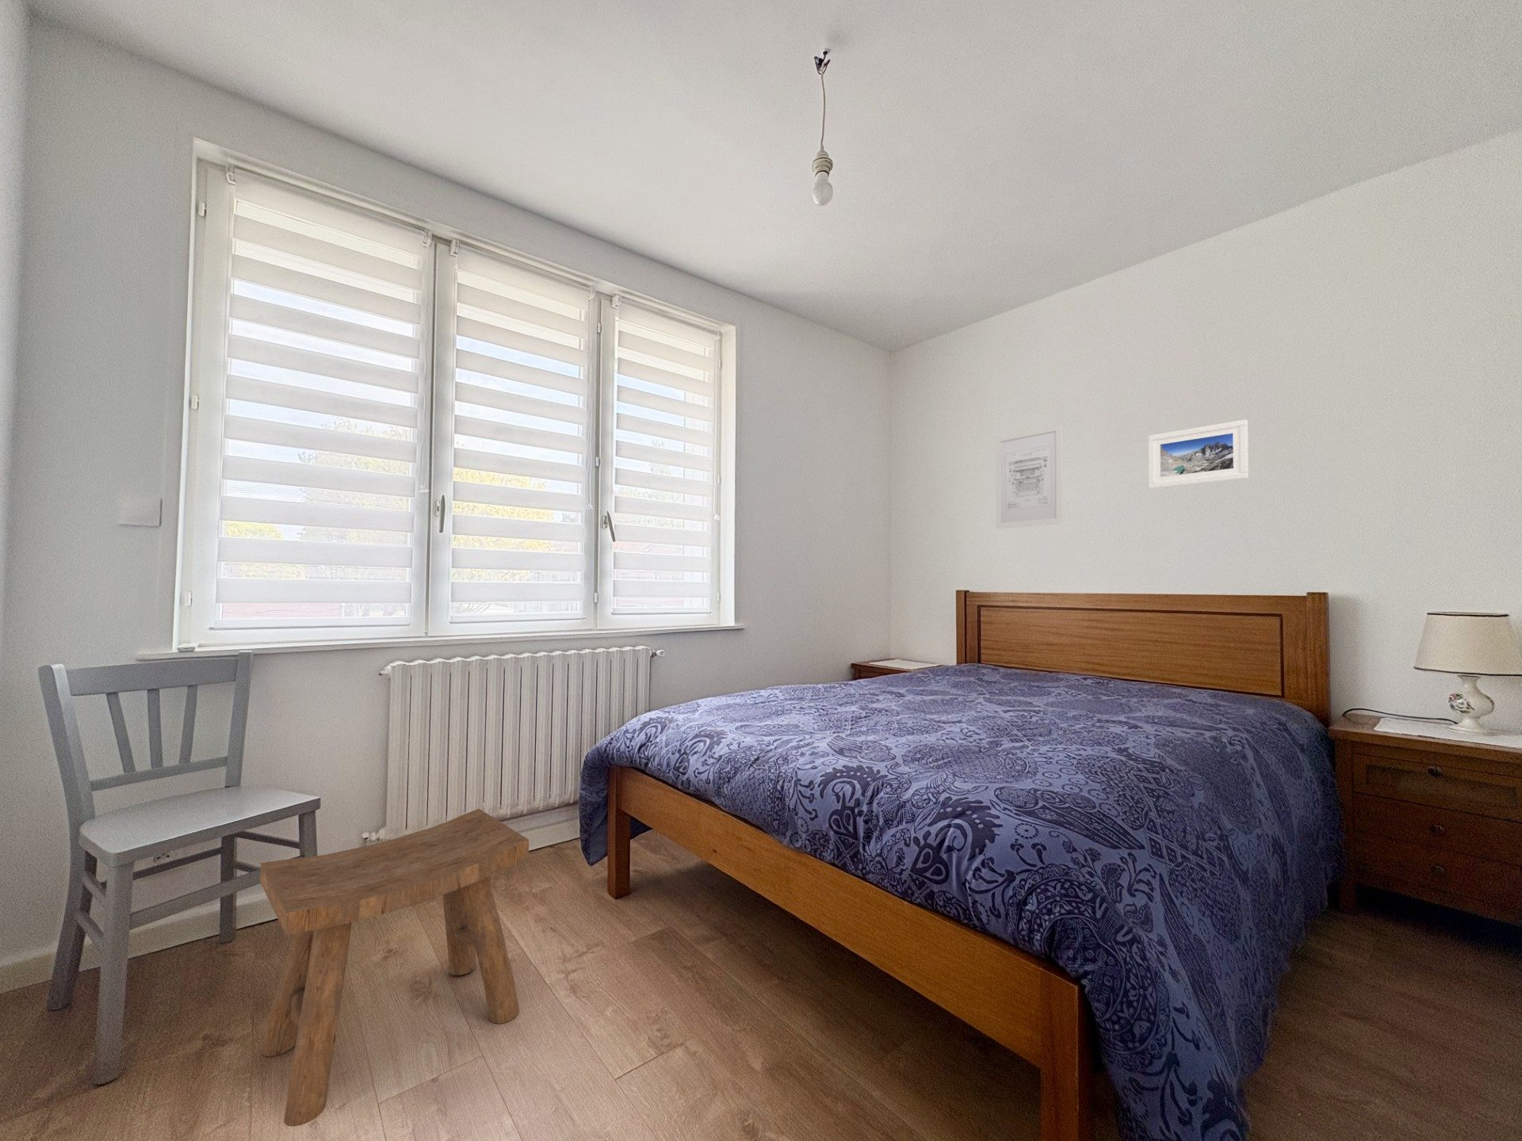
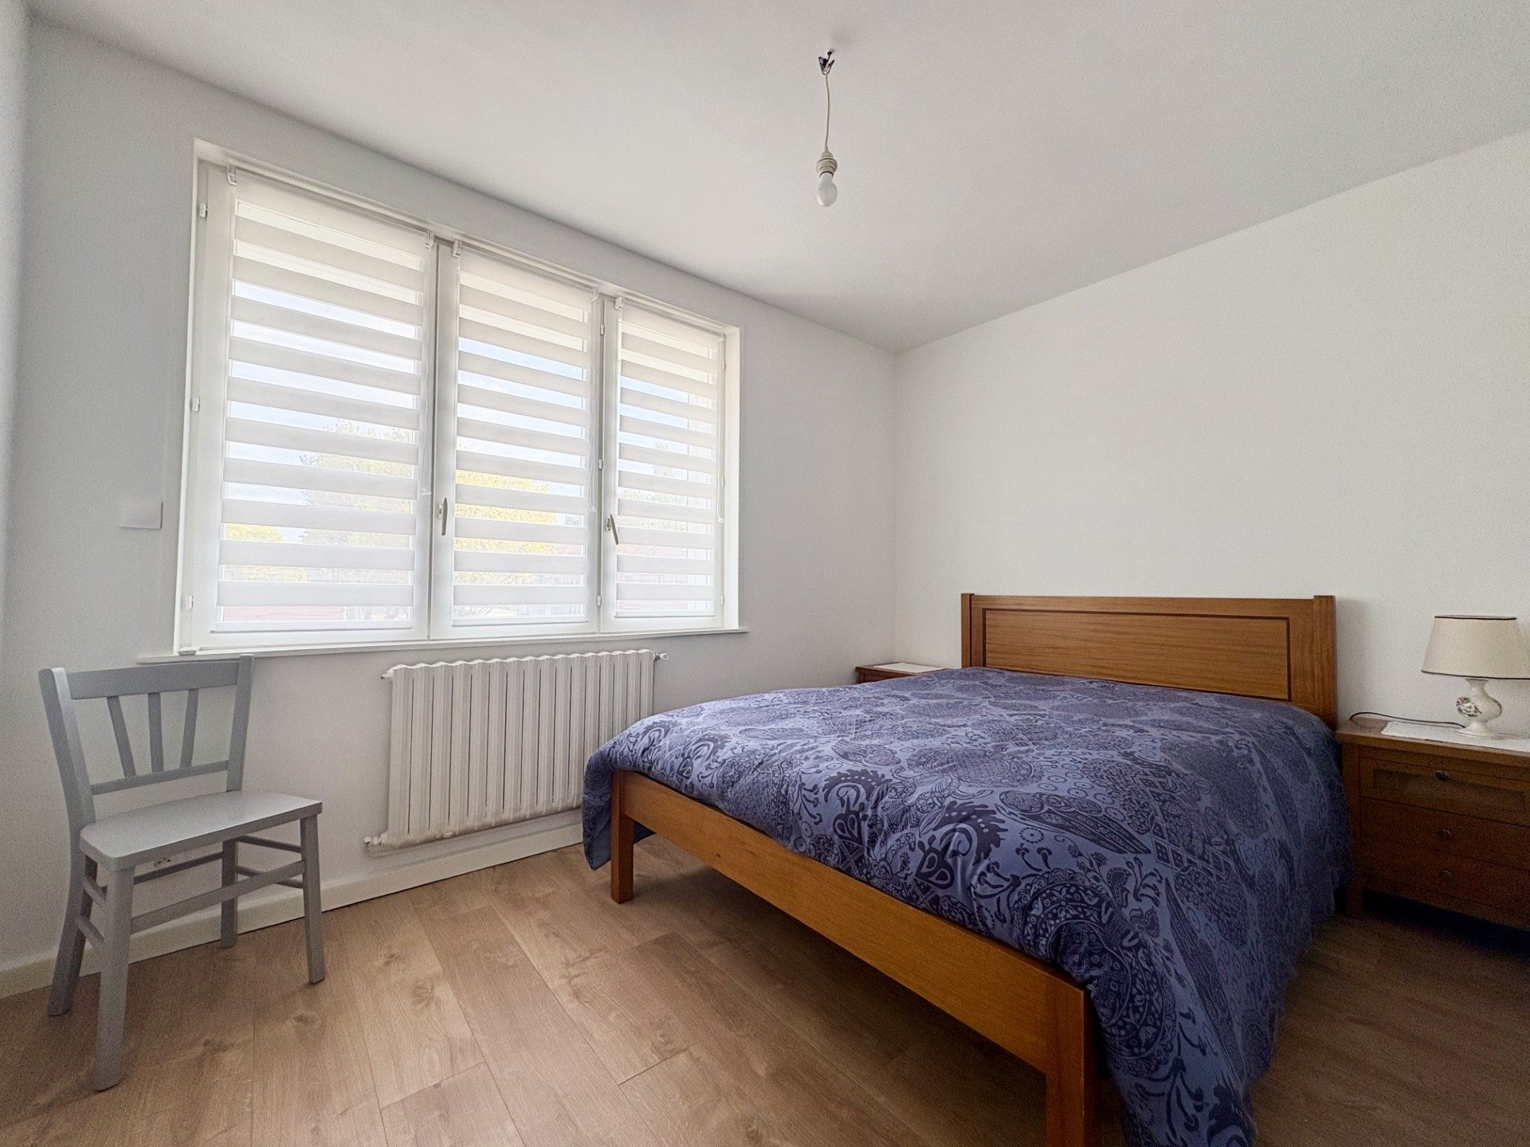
- stool (391, 911)
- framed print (1195, 455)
- wall art (1027, 478)
